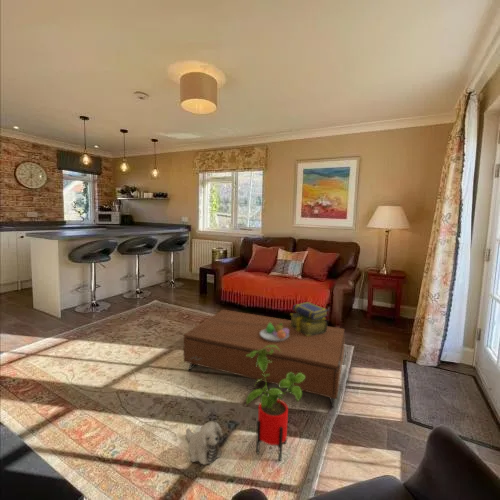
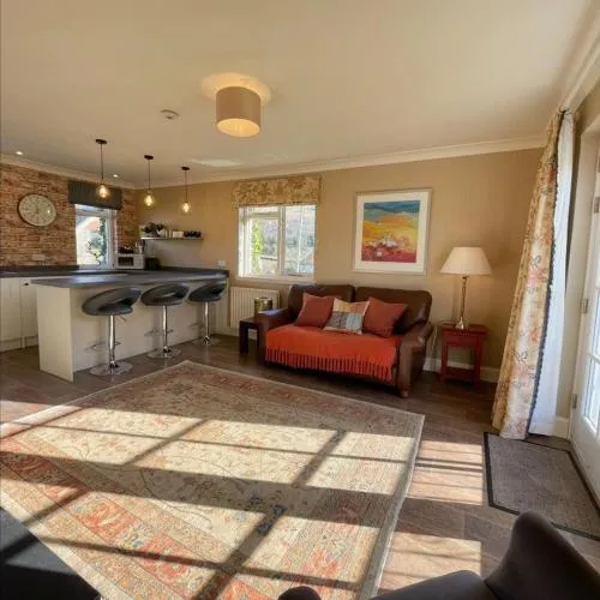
- stack of books (309, 317)
- house plant (273, 399)
- coffee table (267, 350)
- plush toy (203, 432)
- fruit bowl (274, 330)
